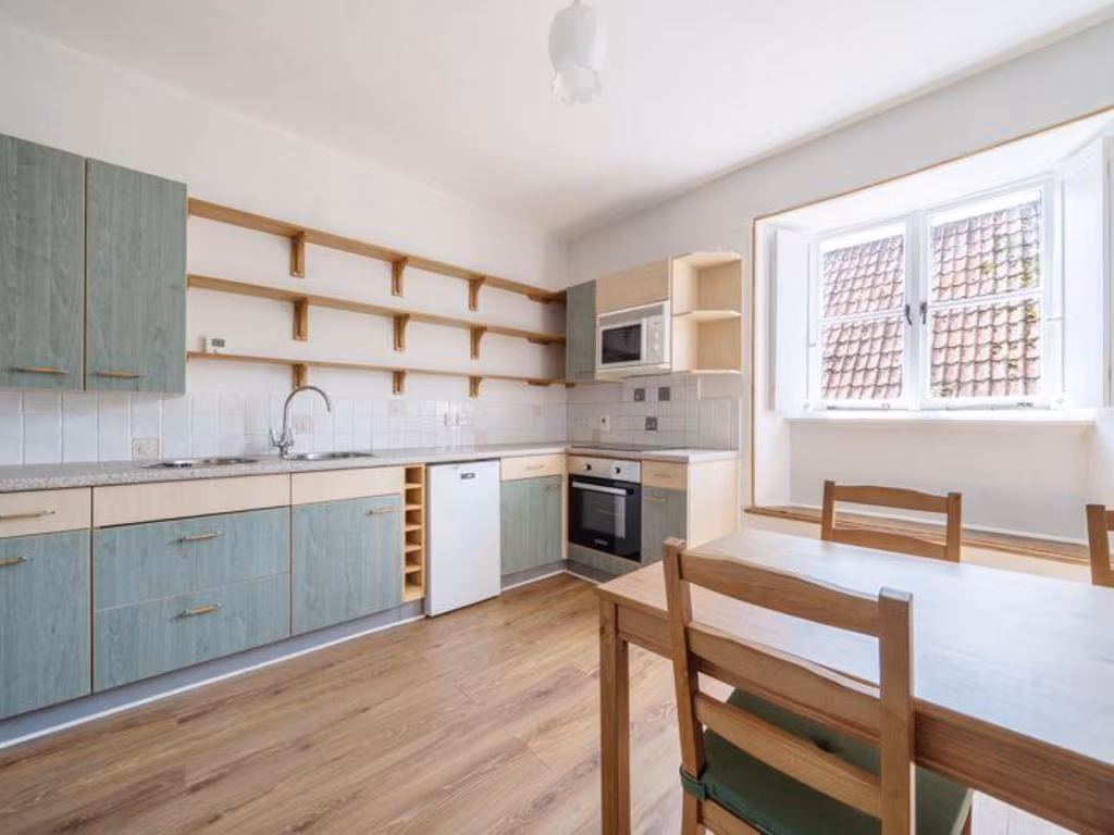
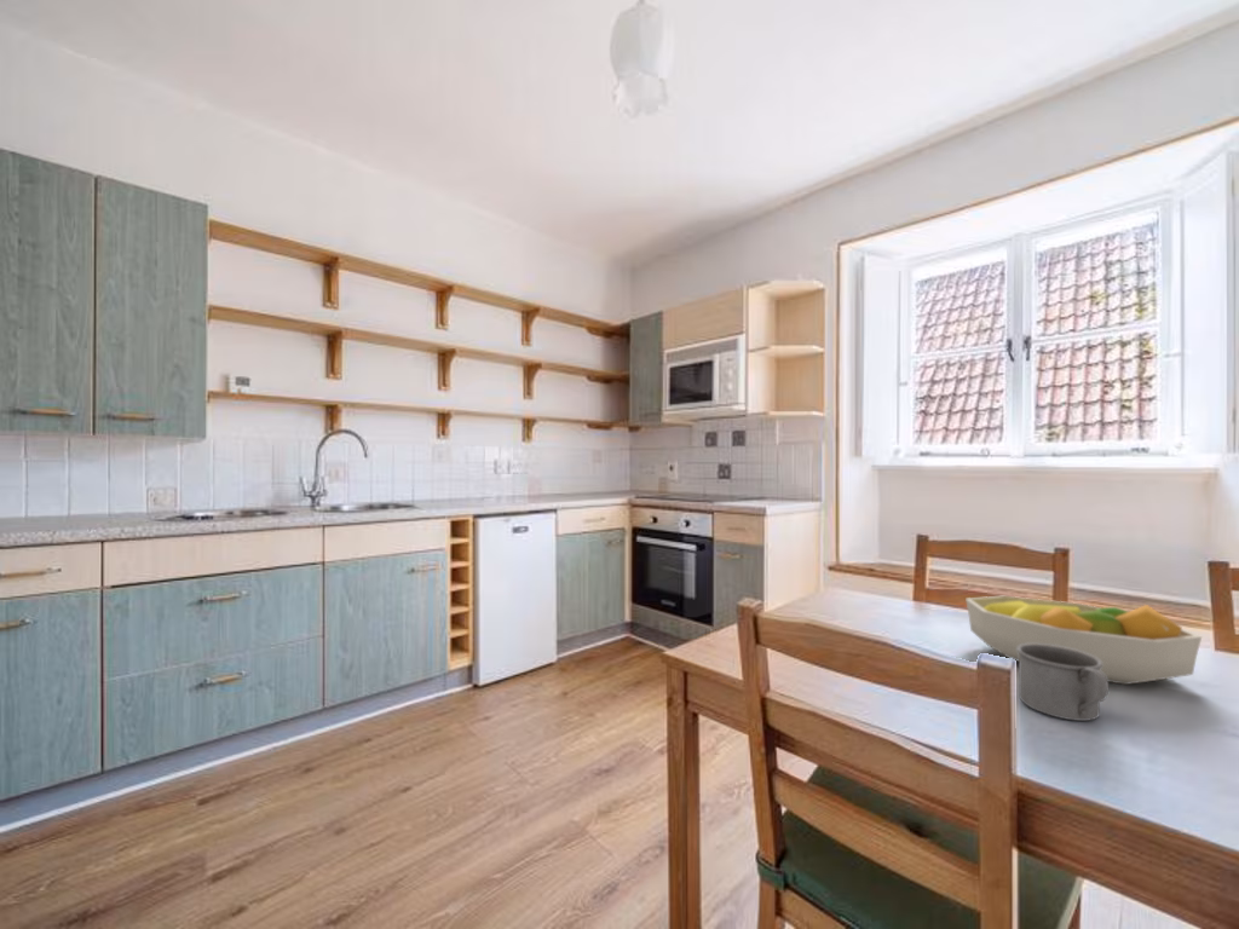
+ fruit bowl (1068, 628)
+ mug (1062, 681)
